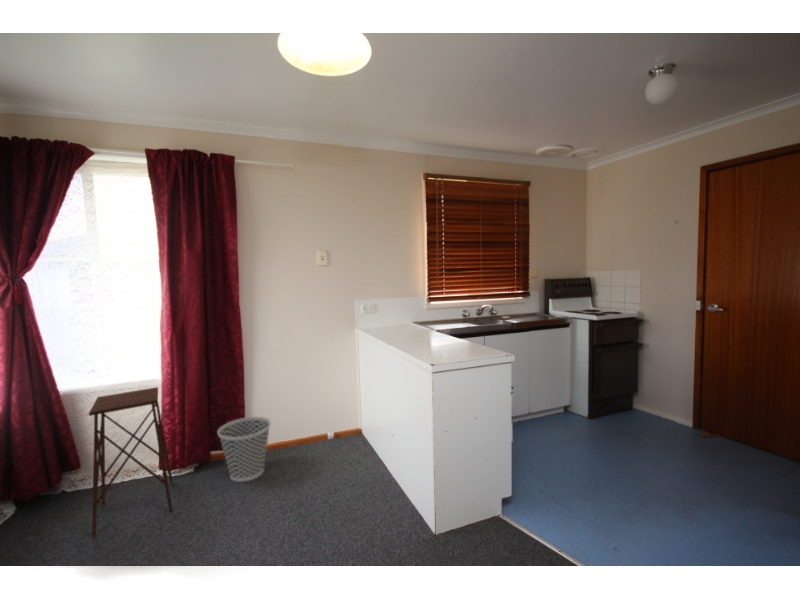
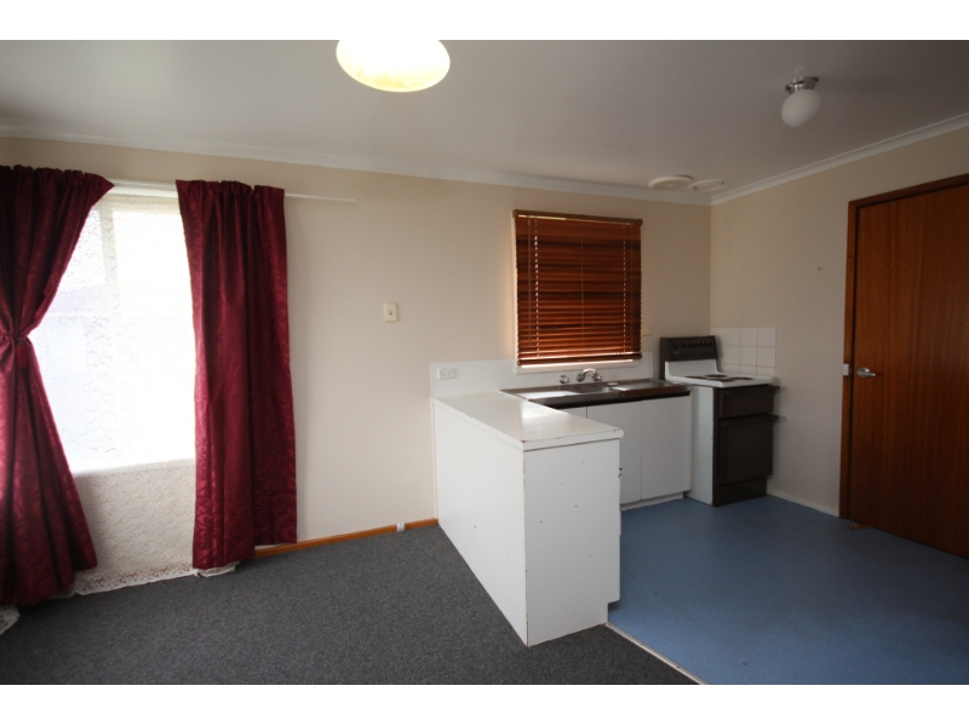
- wastebasket (246, 449)
- side table (132, 452)
